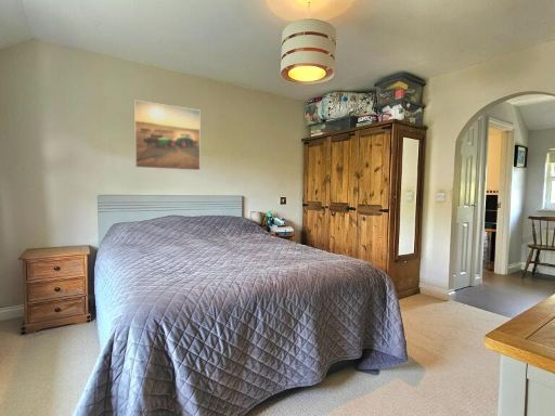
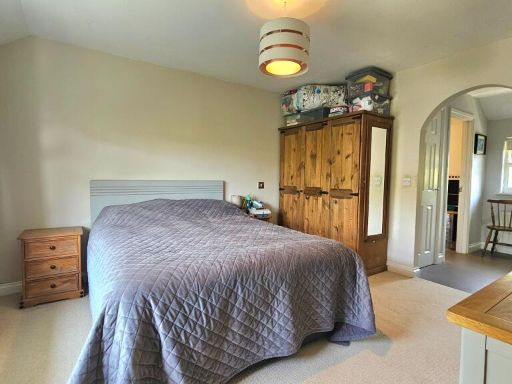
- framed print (169, 138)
